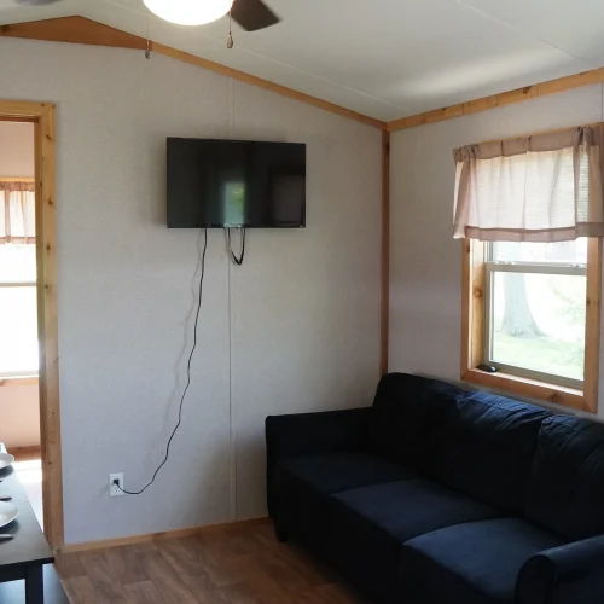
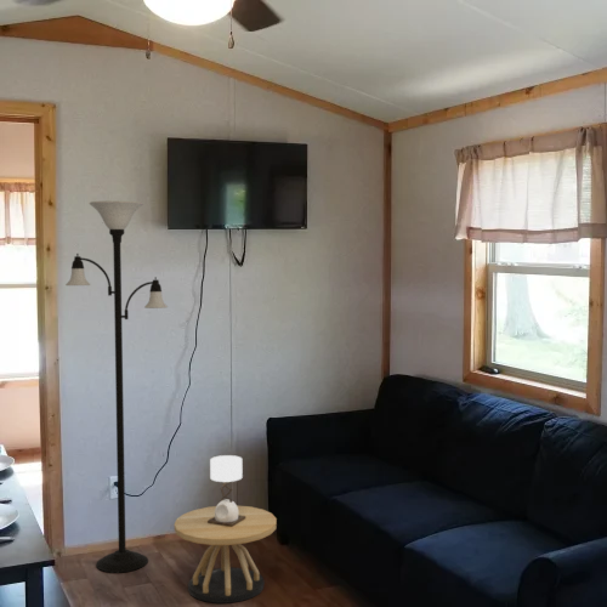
+ floor lamp (119, 385)
+ side table (226, 523)
